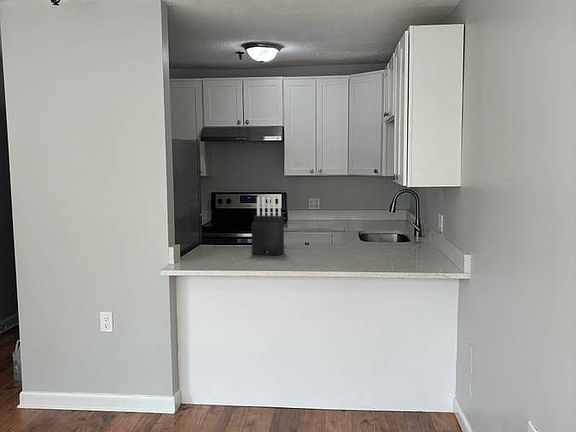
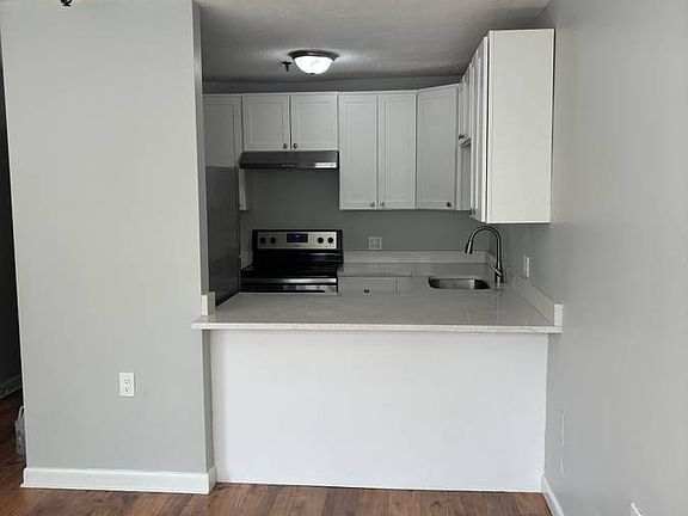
- knife block (267, 225)
